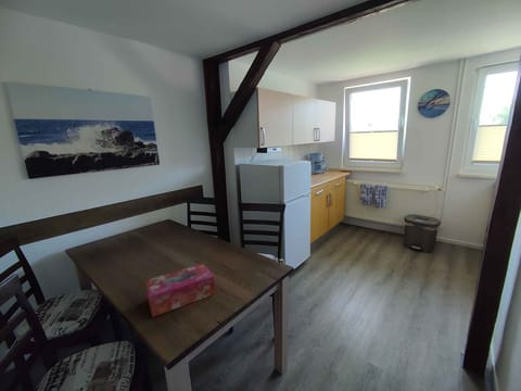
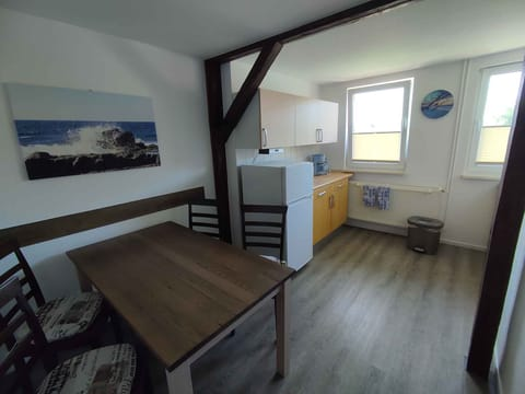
- tissue box (180, 287)
